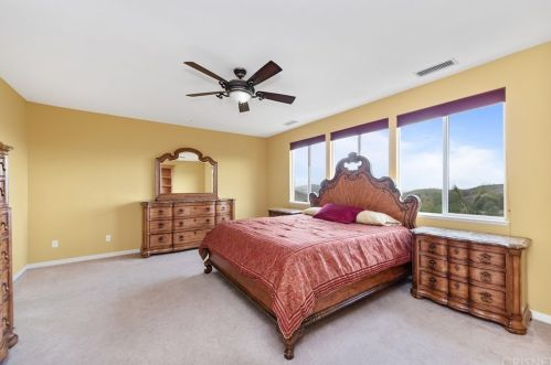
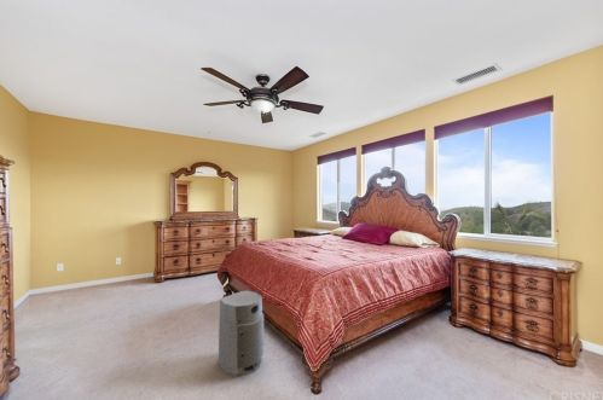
+ air purifier (242, 330)
